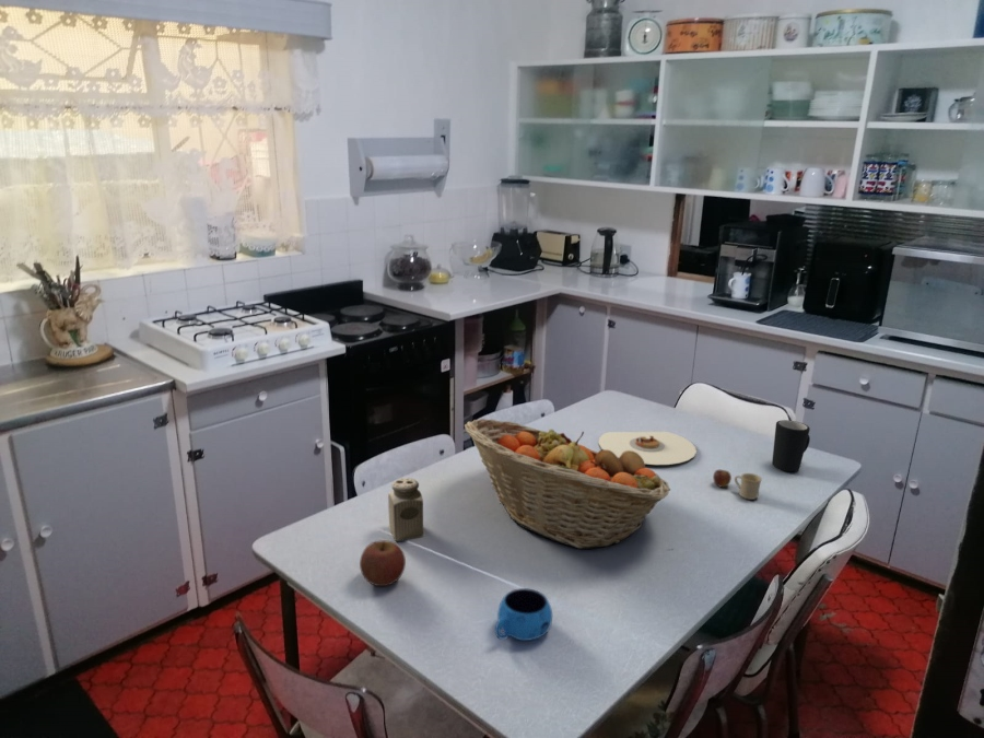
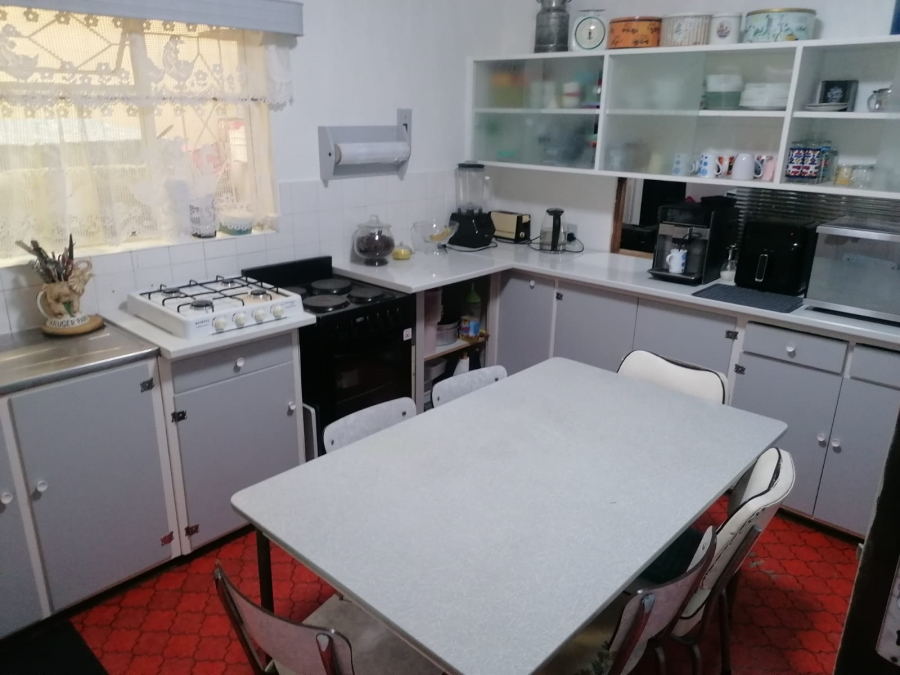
- mug (736, 481)
- fruit basket (562, 470)
- apple (383, 561)
- mug (520, 617)
- mug (794, 445)
- plate (646, 441)
- salt shaker (406, 507)
